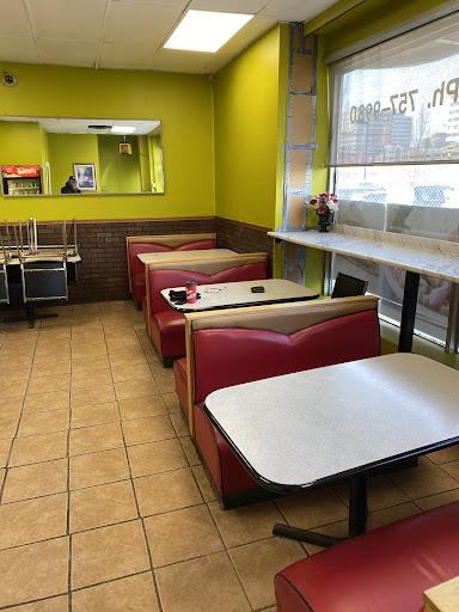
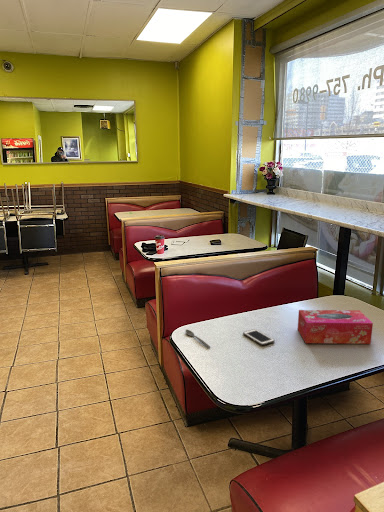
+ cell phone (258, 336)
+ tissue box (333, 326)
+ spoon (197, 338)
